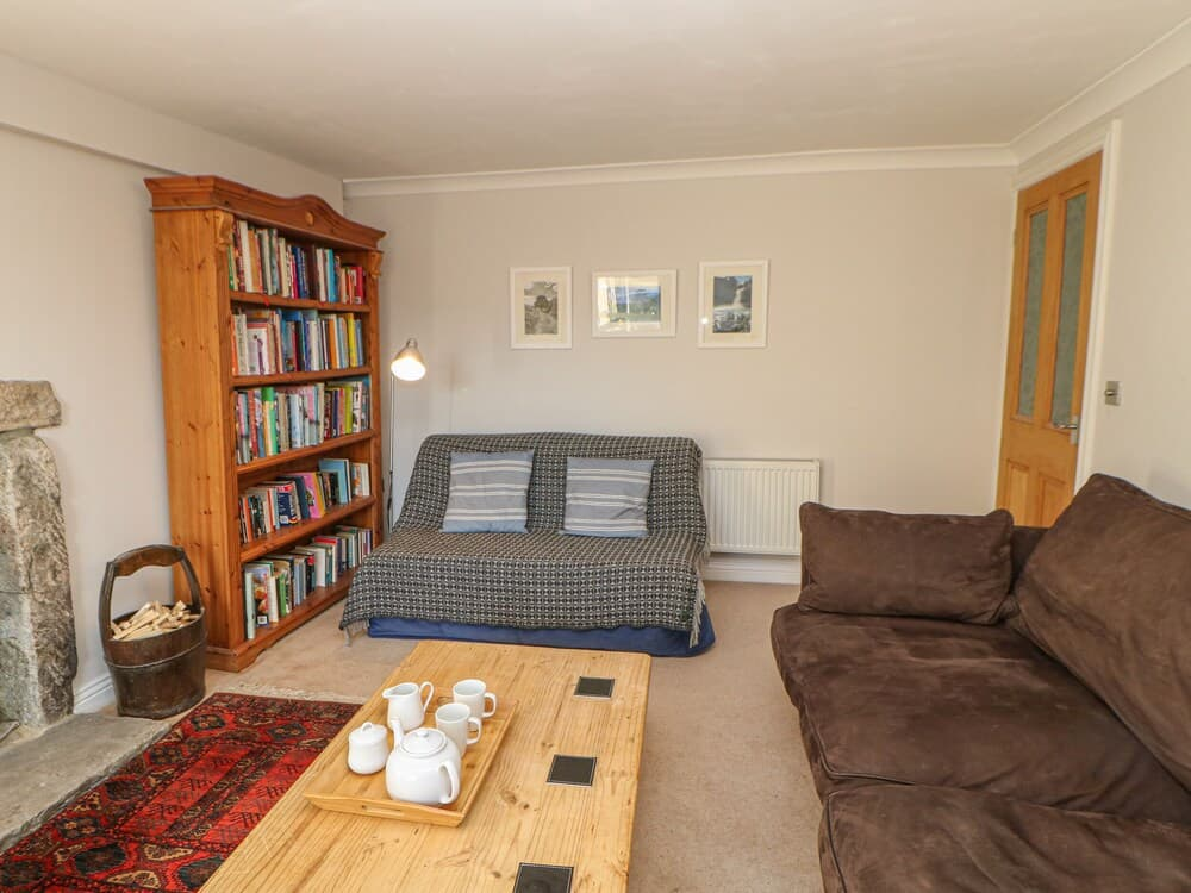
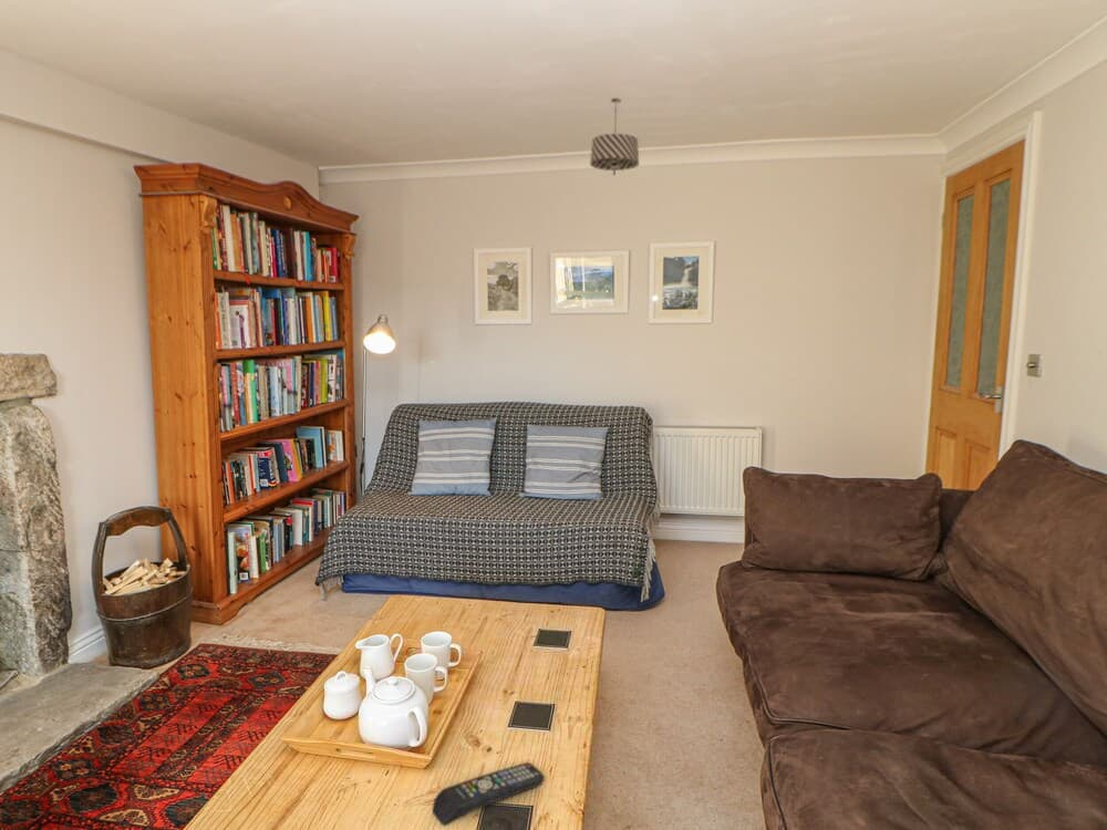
+ pendant light (614, 137)
+ remote control (489, 789)
